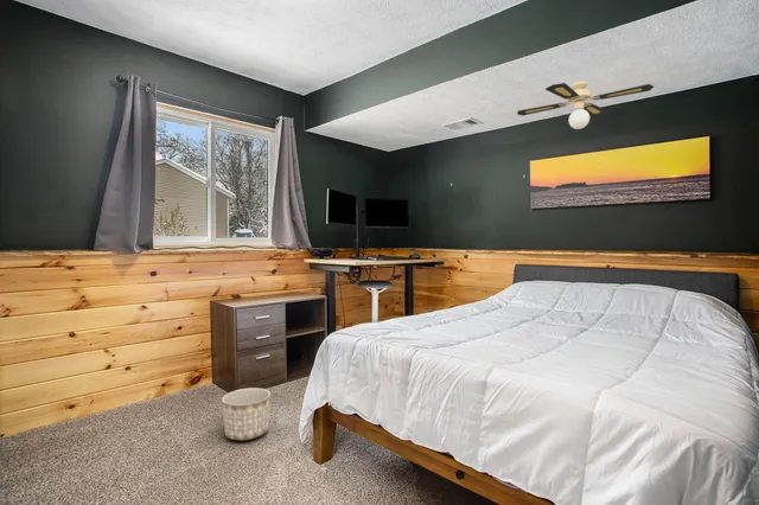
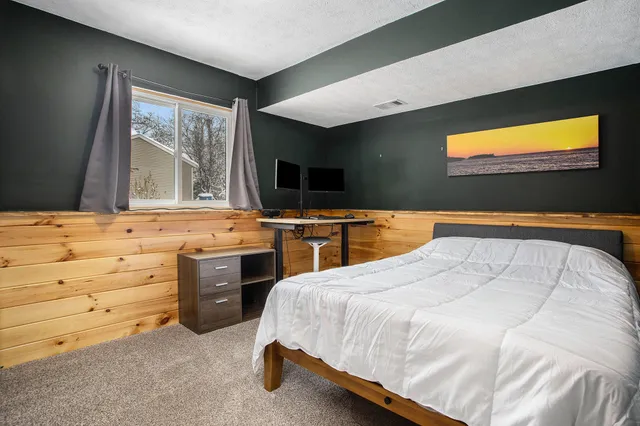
- ceiling fan (579, 106)
- planter (247, 415)
